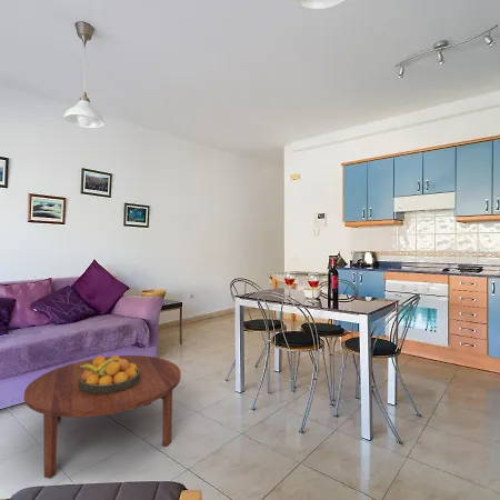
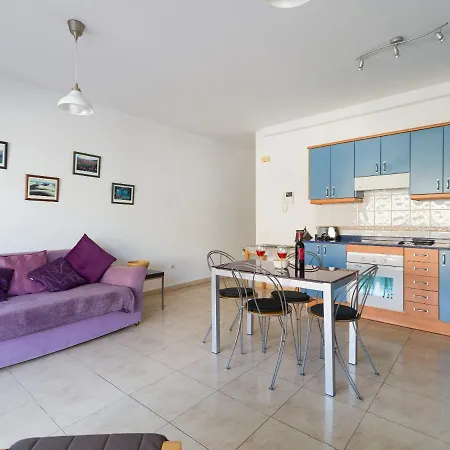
- coffee table (108, 404)
- fruit bowl (110, 369)
